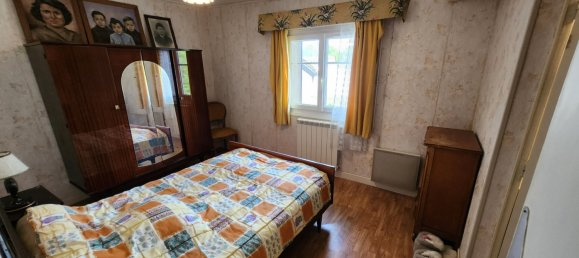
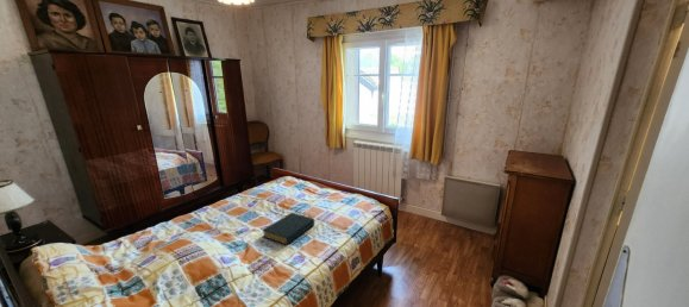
+ hardback book (289, 226)
